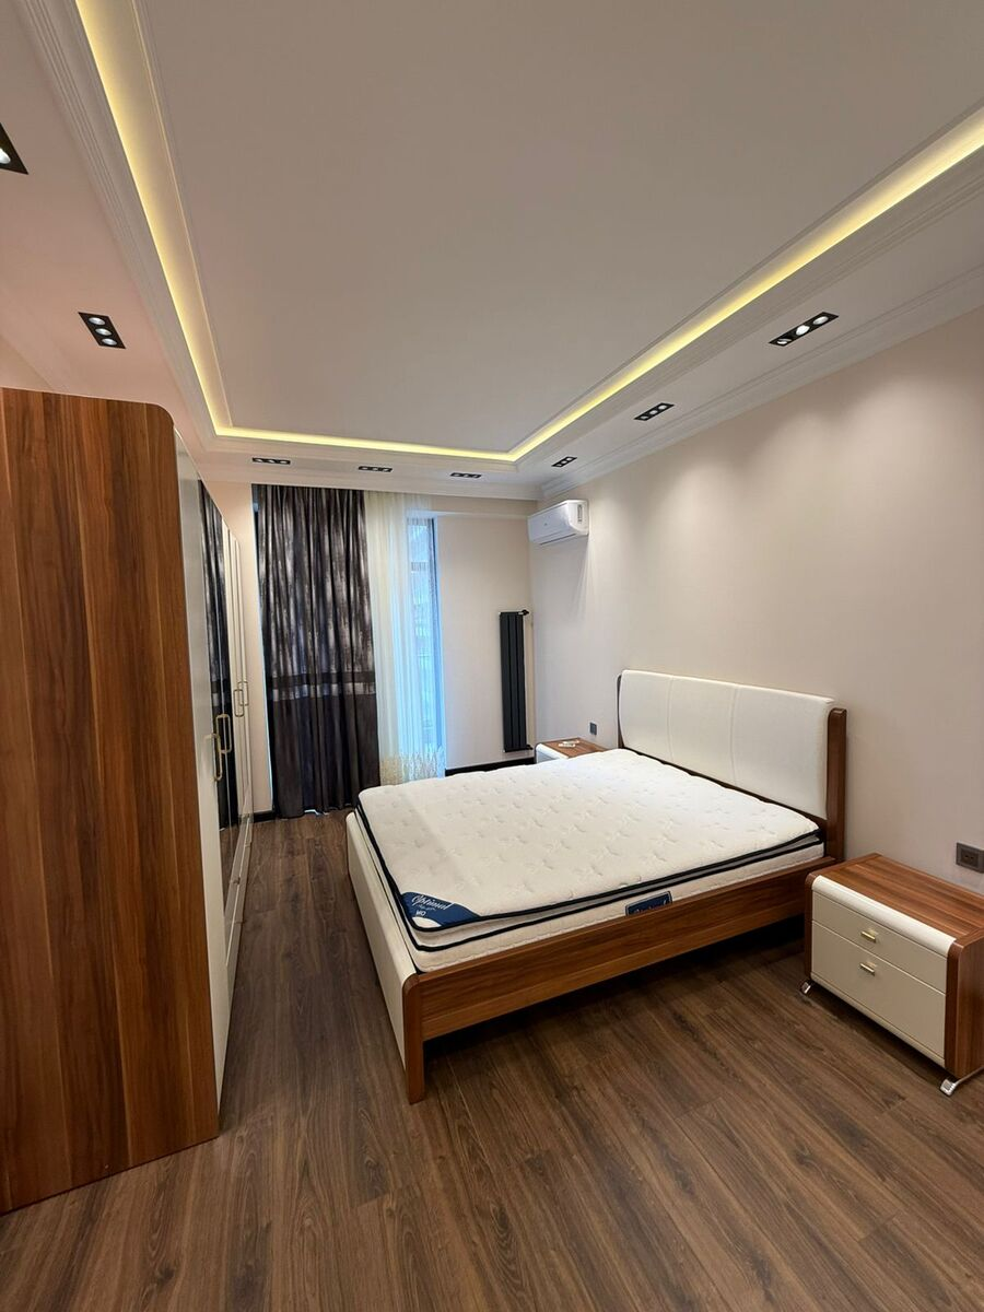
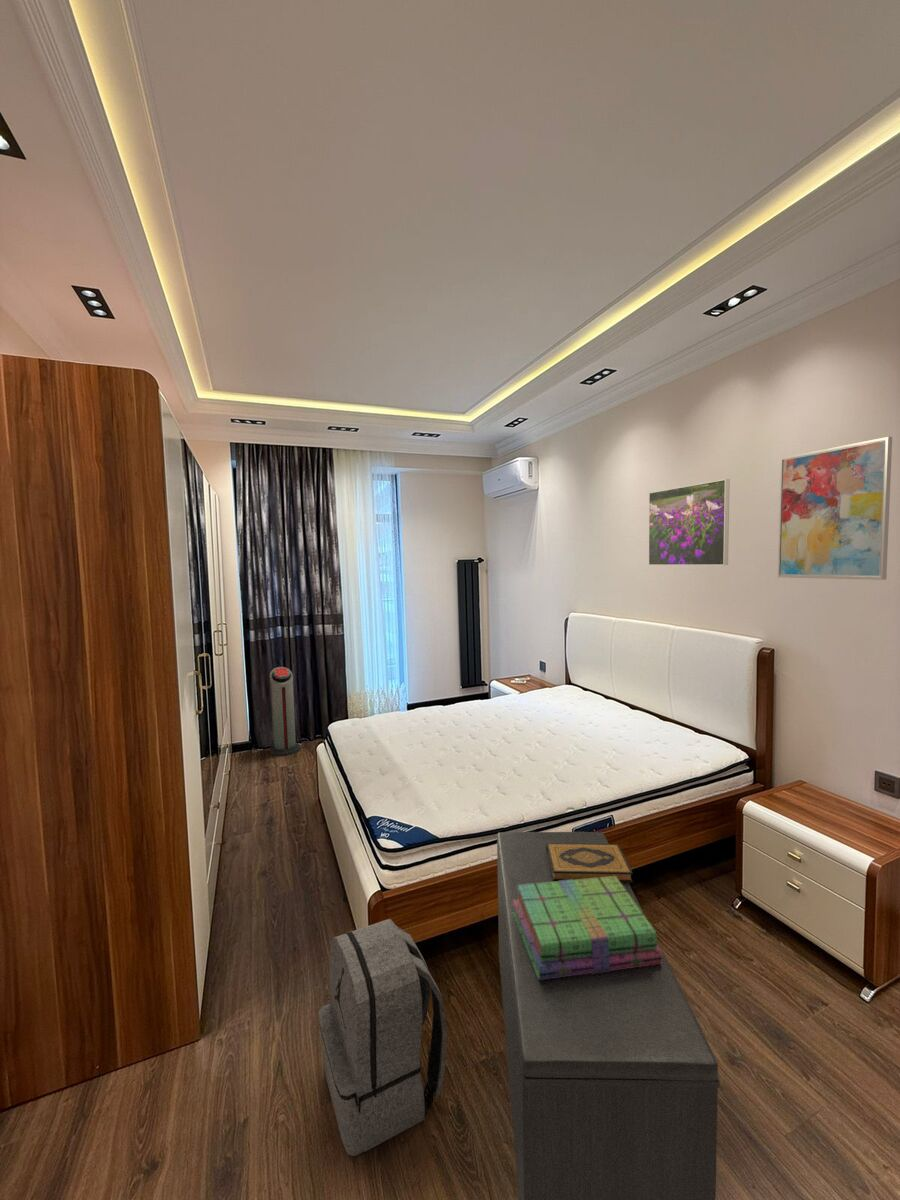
+ hardback book (587, 861)
+ bench (575, 991)
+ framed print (685, 526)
+ wall art (829, 514)
+ air purifier (283, 709)
+ stack of books (581, 921)
+ backpack (382, 1013)
